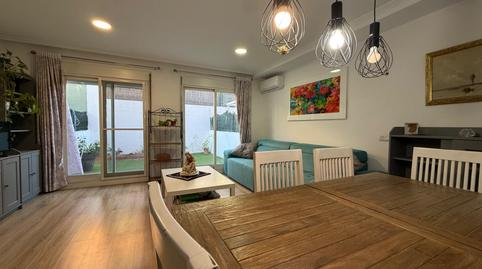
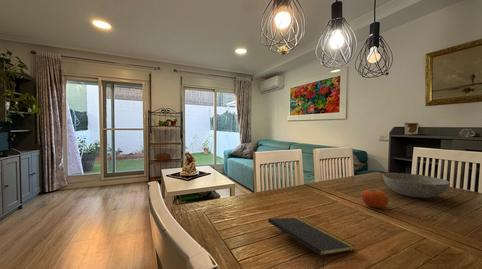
+ fruit (374, 198)
+ notepad (307, 232)
+ bowl (413, 186)
